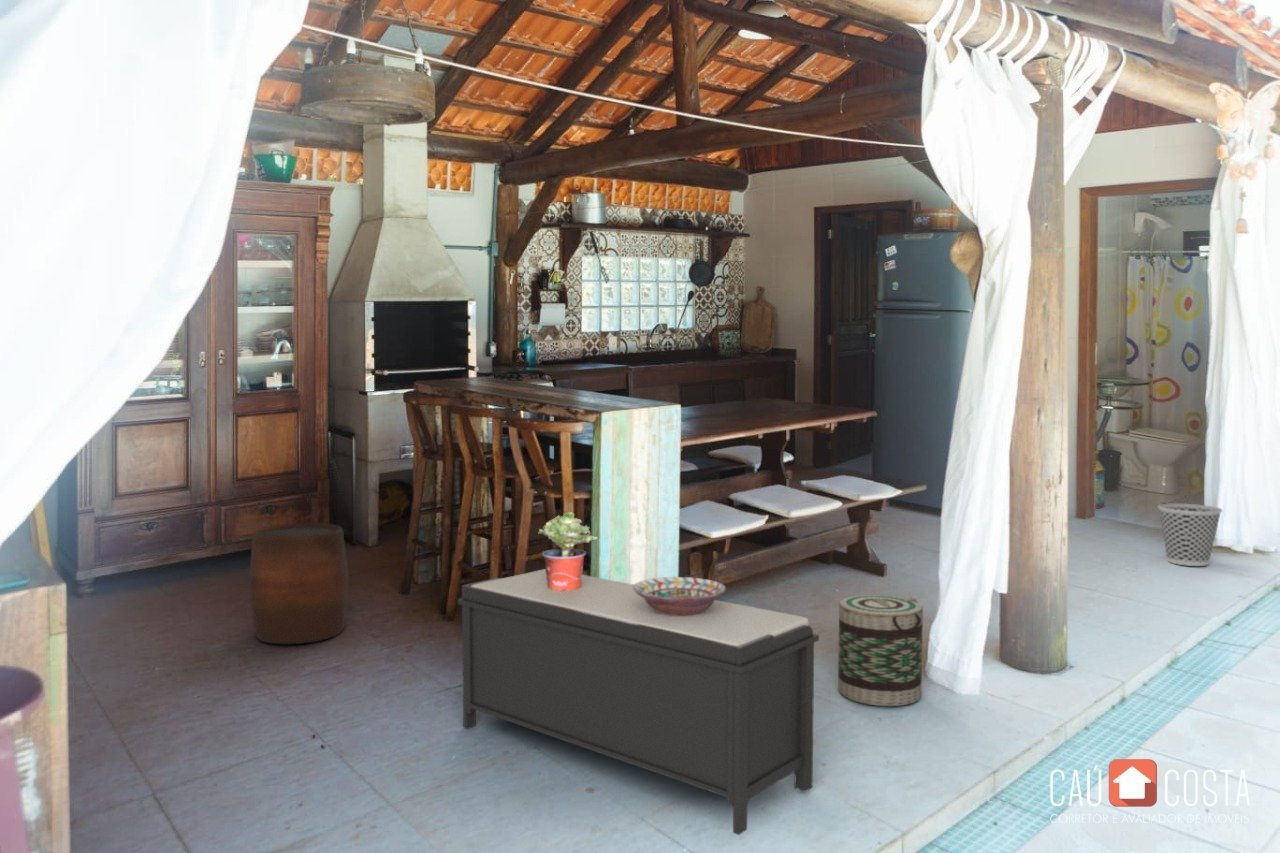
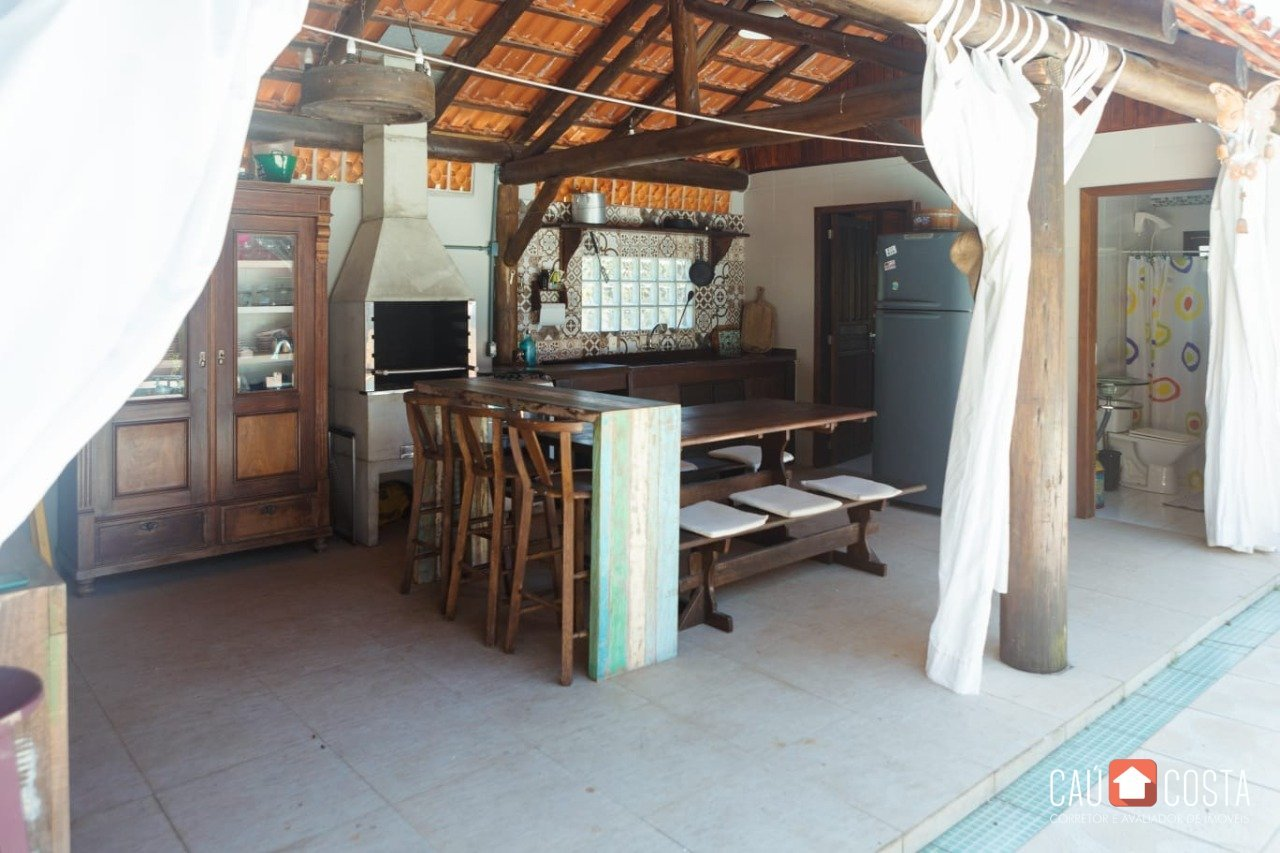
- basket (882, 645)
- decorative bowl (679, 597)
- bench (625, 679)
- wastebasket (1188, 534)
- stool (299, 581)
- potted plant (568, 549)
